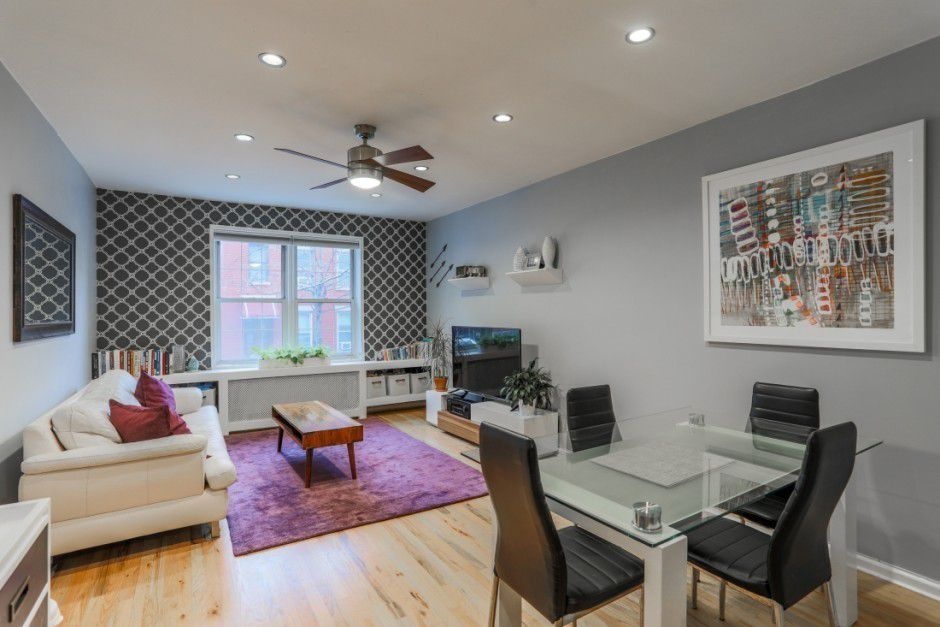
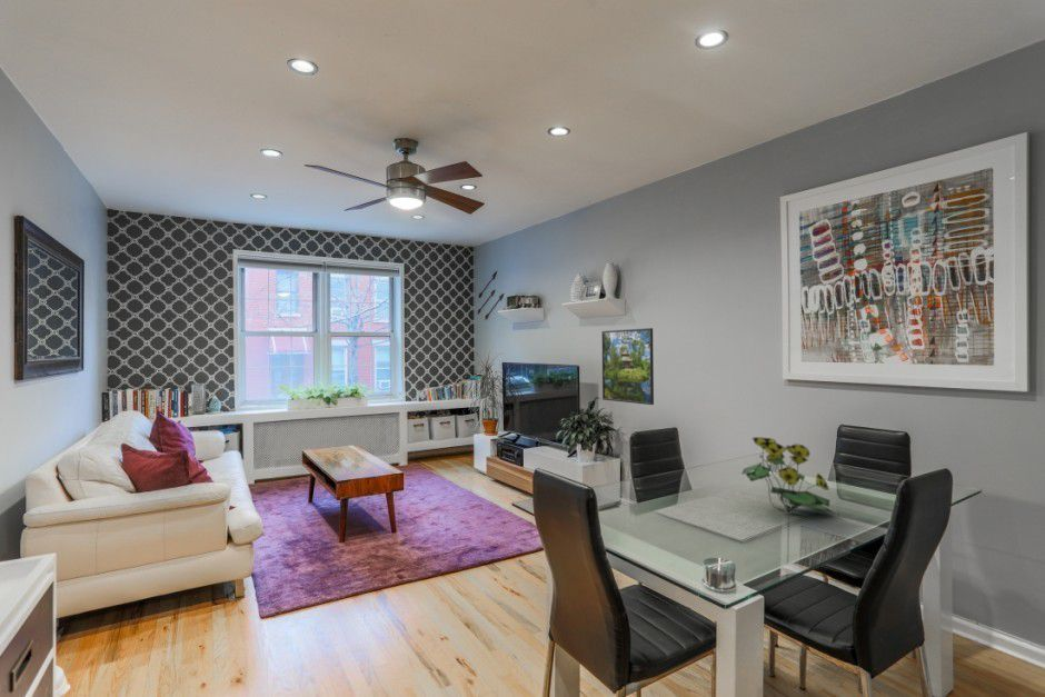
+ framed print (626, 366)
+ flower arrangement (785, 475)
